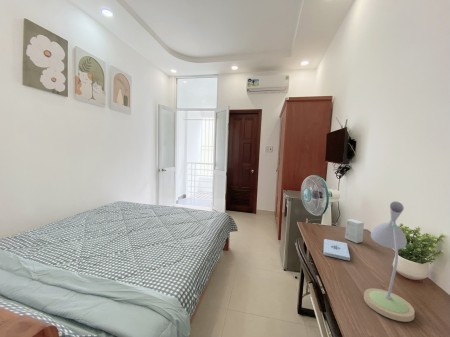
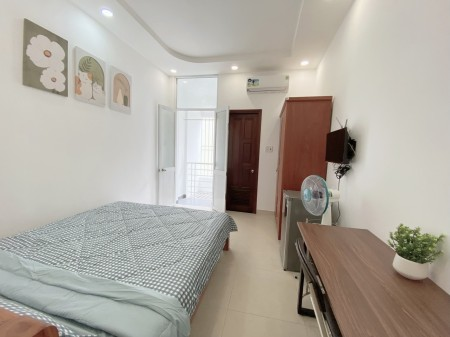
- desk lamp (392, 248)
- notepad (335, 248)
- small box (354, 230)
